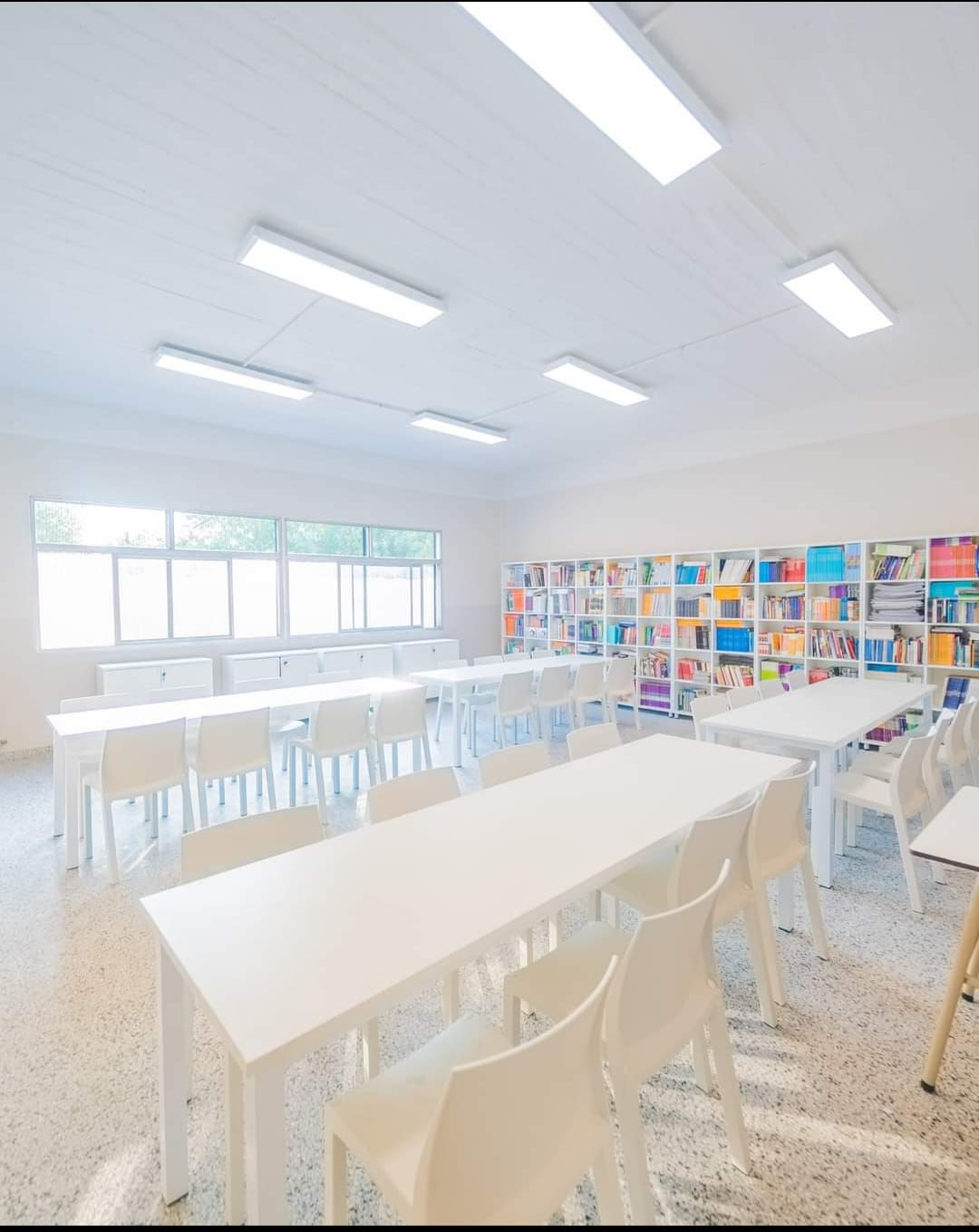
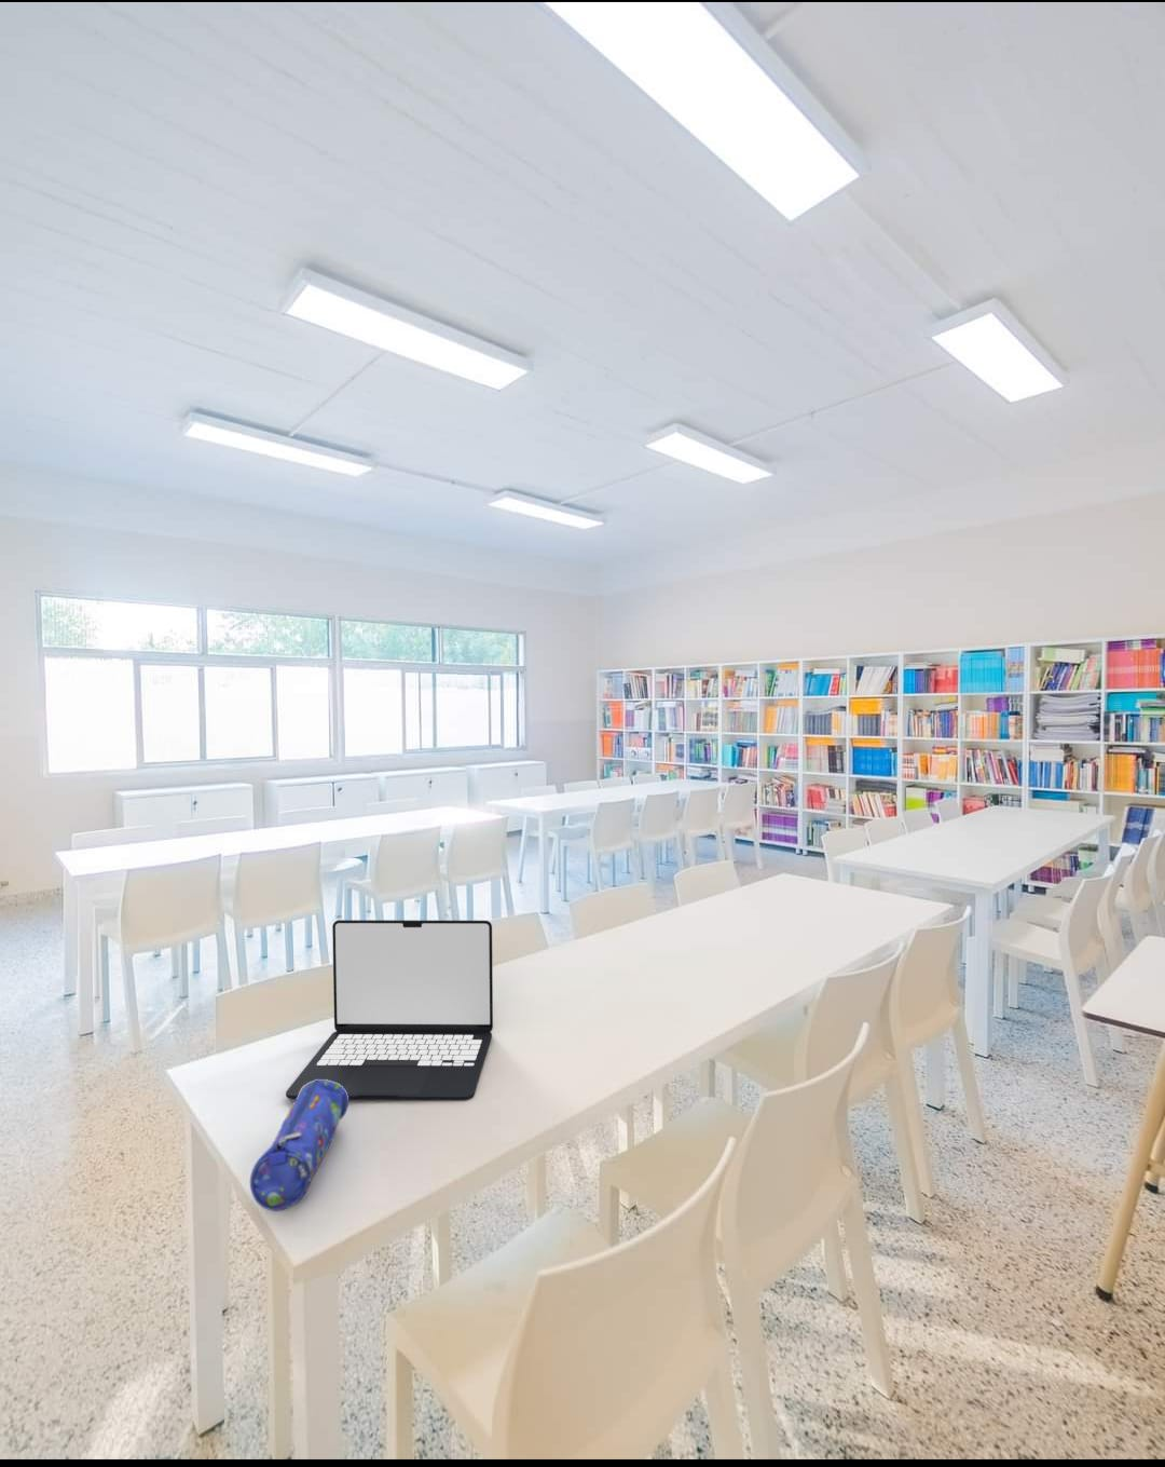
+ pencil case (302, 1136)
+ laptop (396, 1003)
